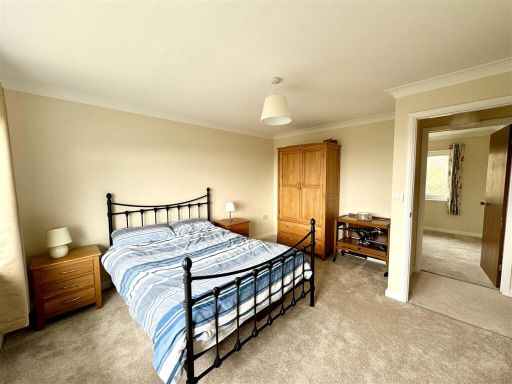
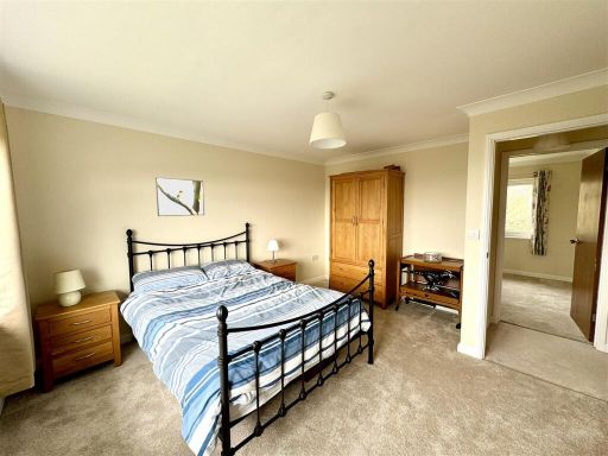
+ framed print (180, 197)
